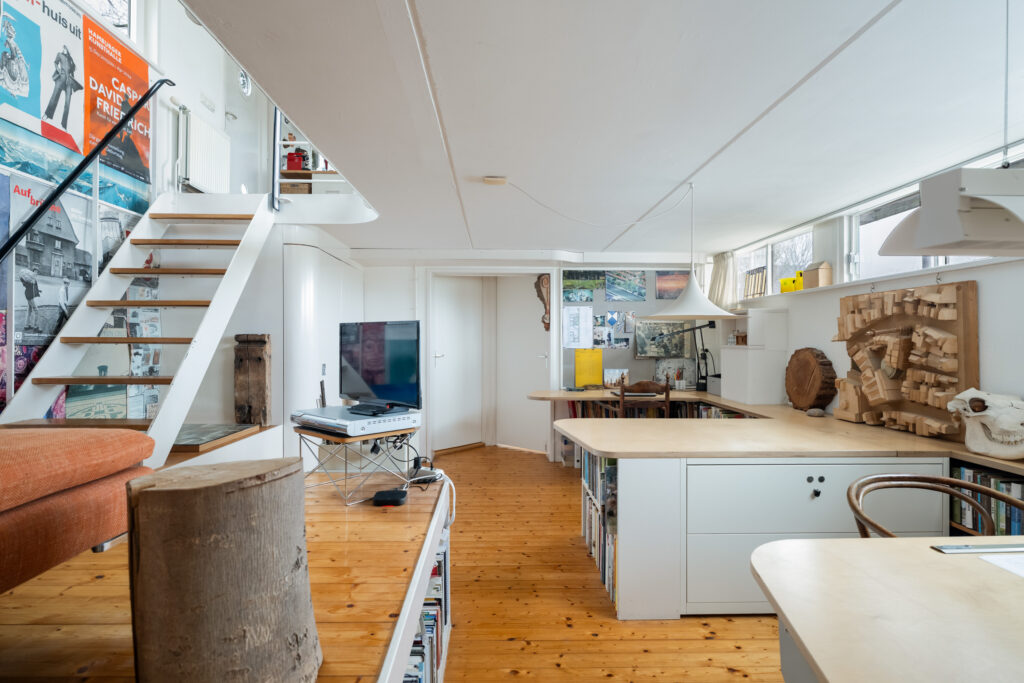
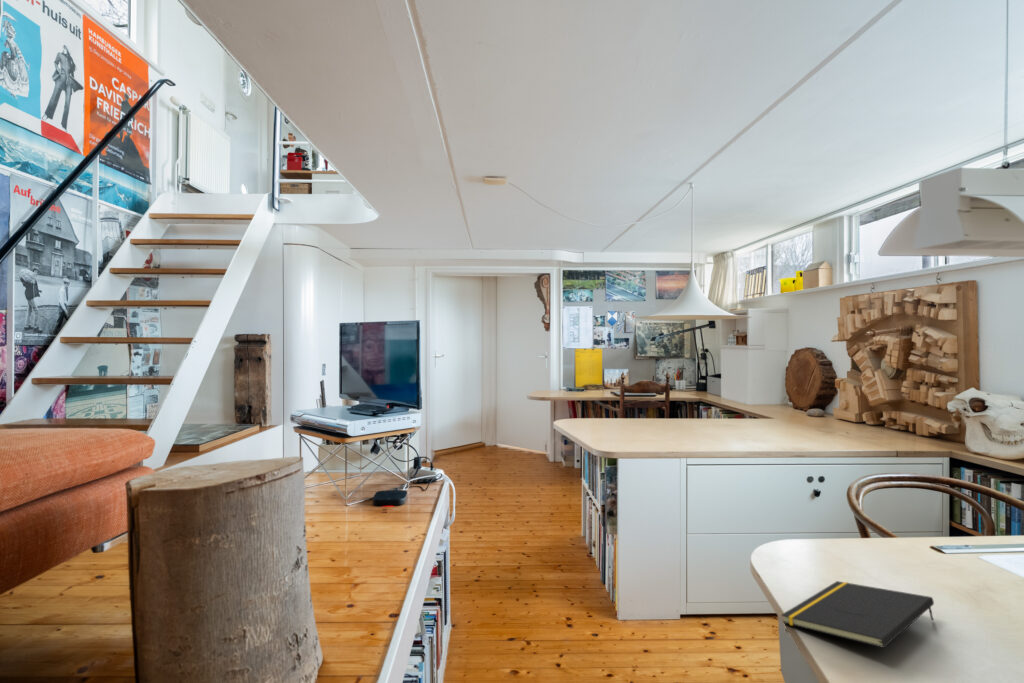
+ notepad (857, 609)
